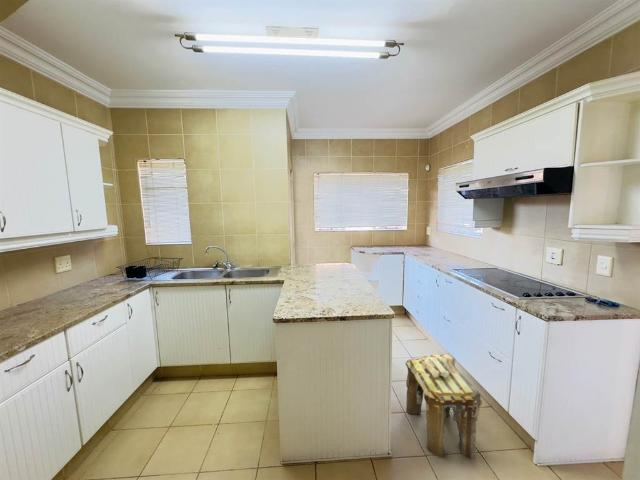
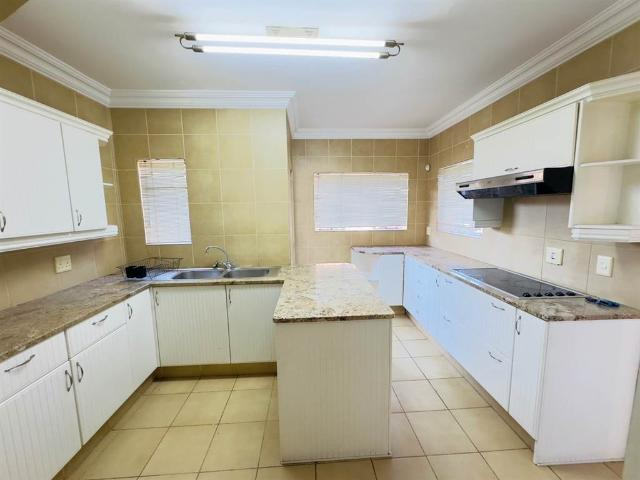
- stool (439, 399)
